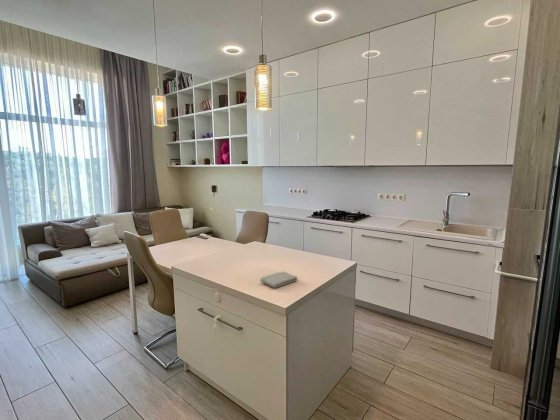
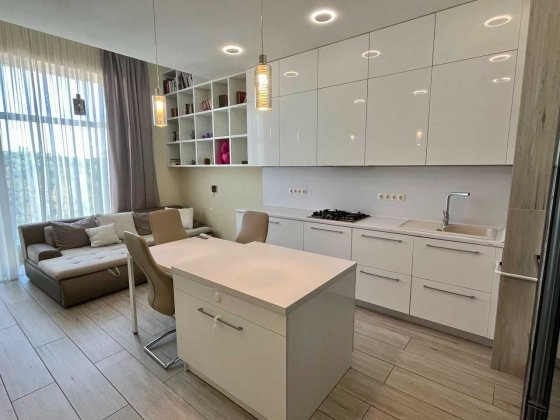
- washcloth (279, 278)
